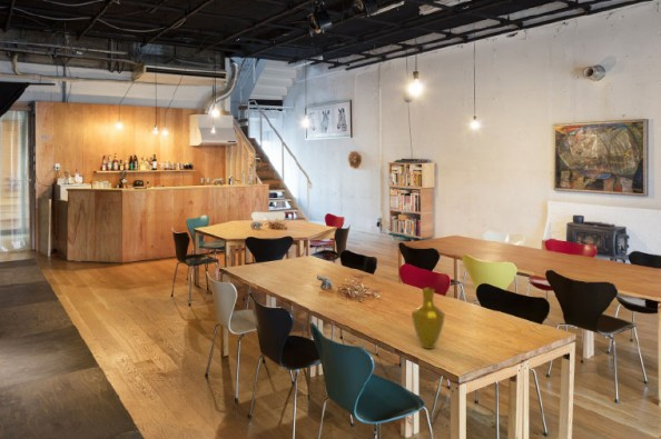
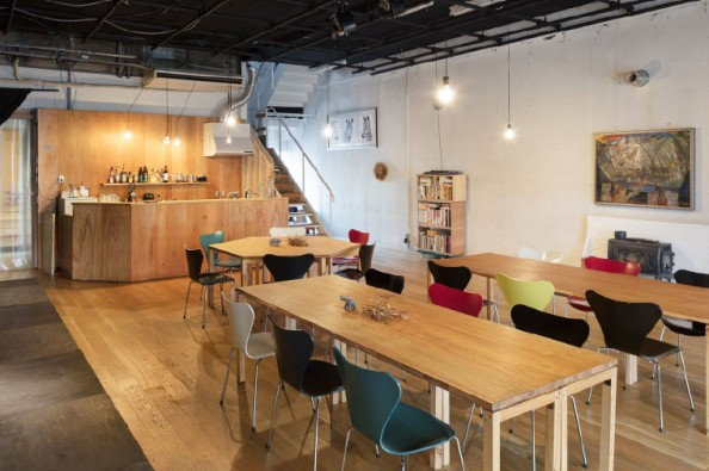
- vase (427, 318)
